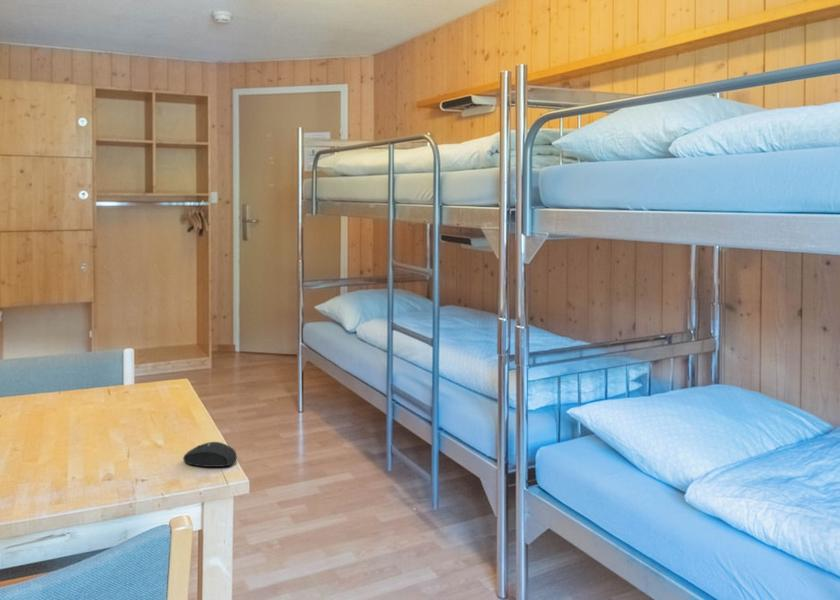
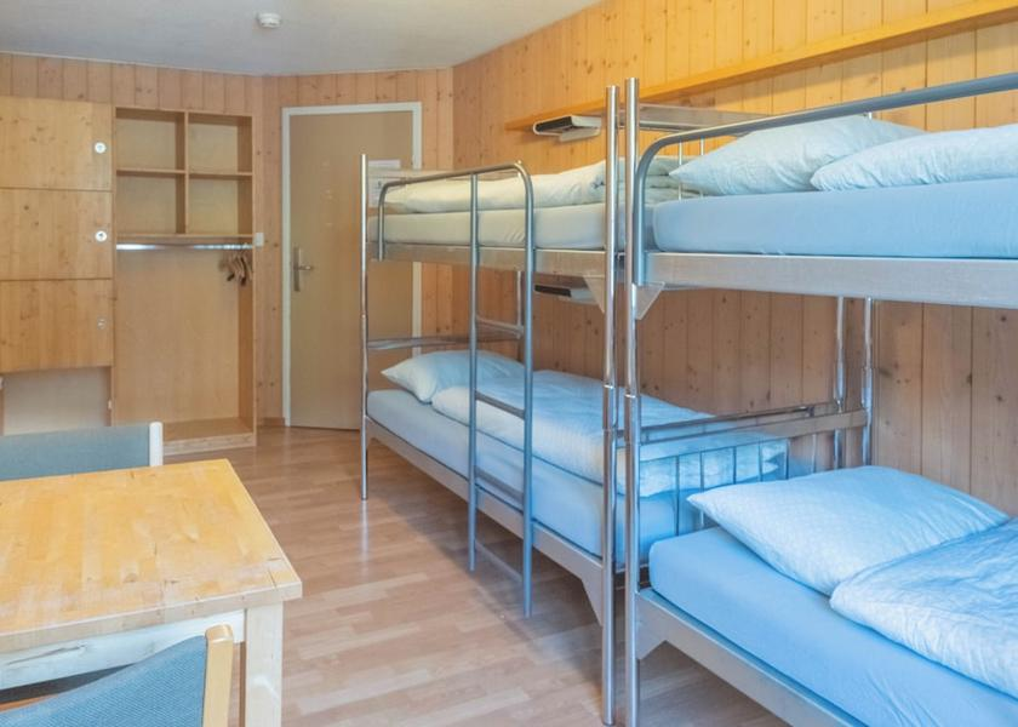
- mouse (210, 453)
